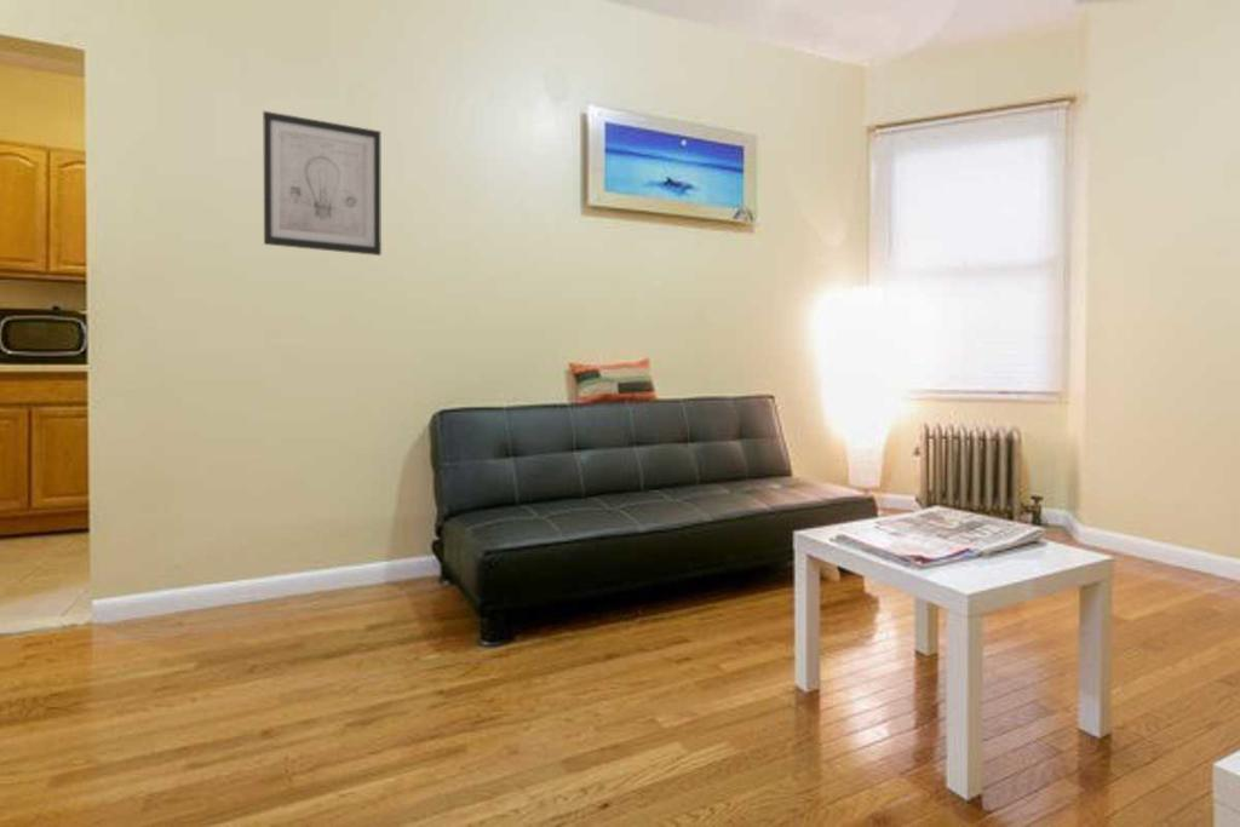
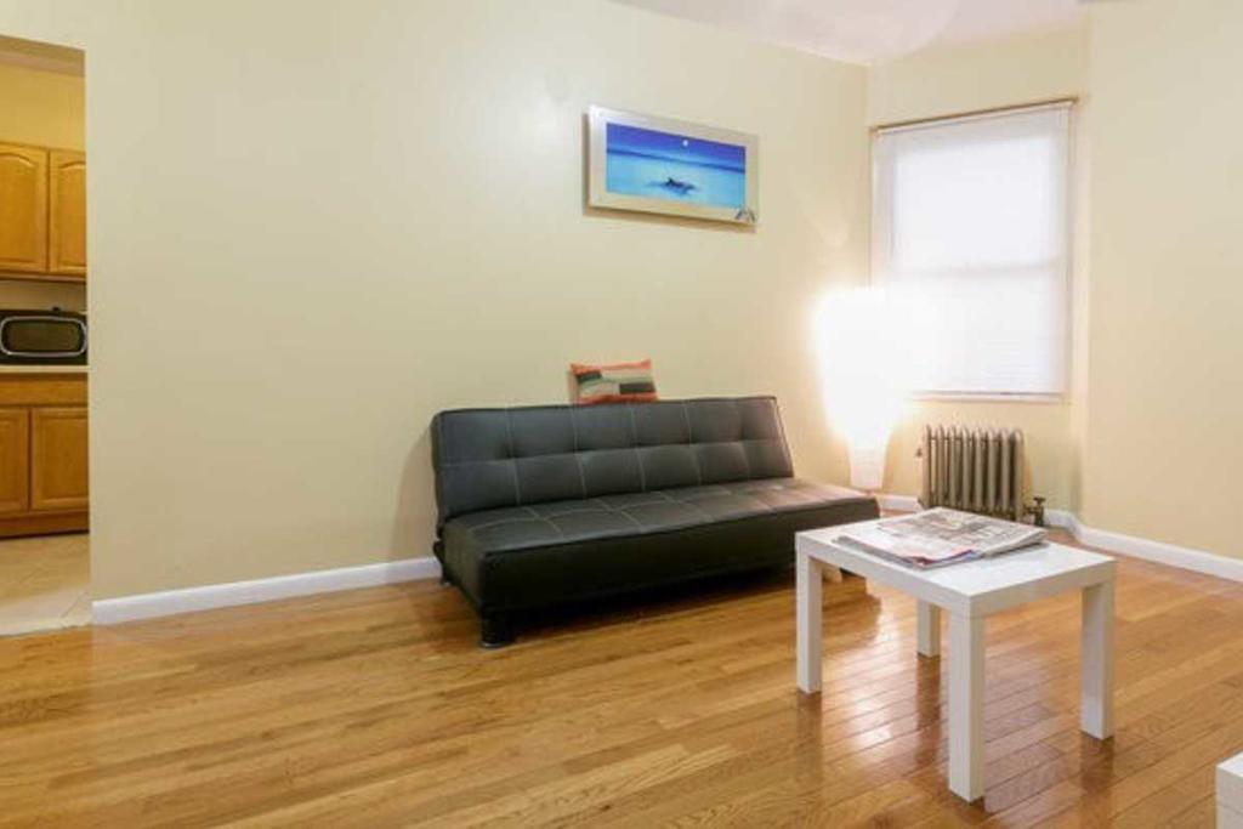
- wall art (323, 185)
